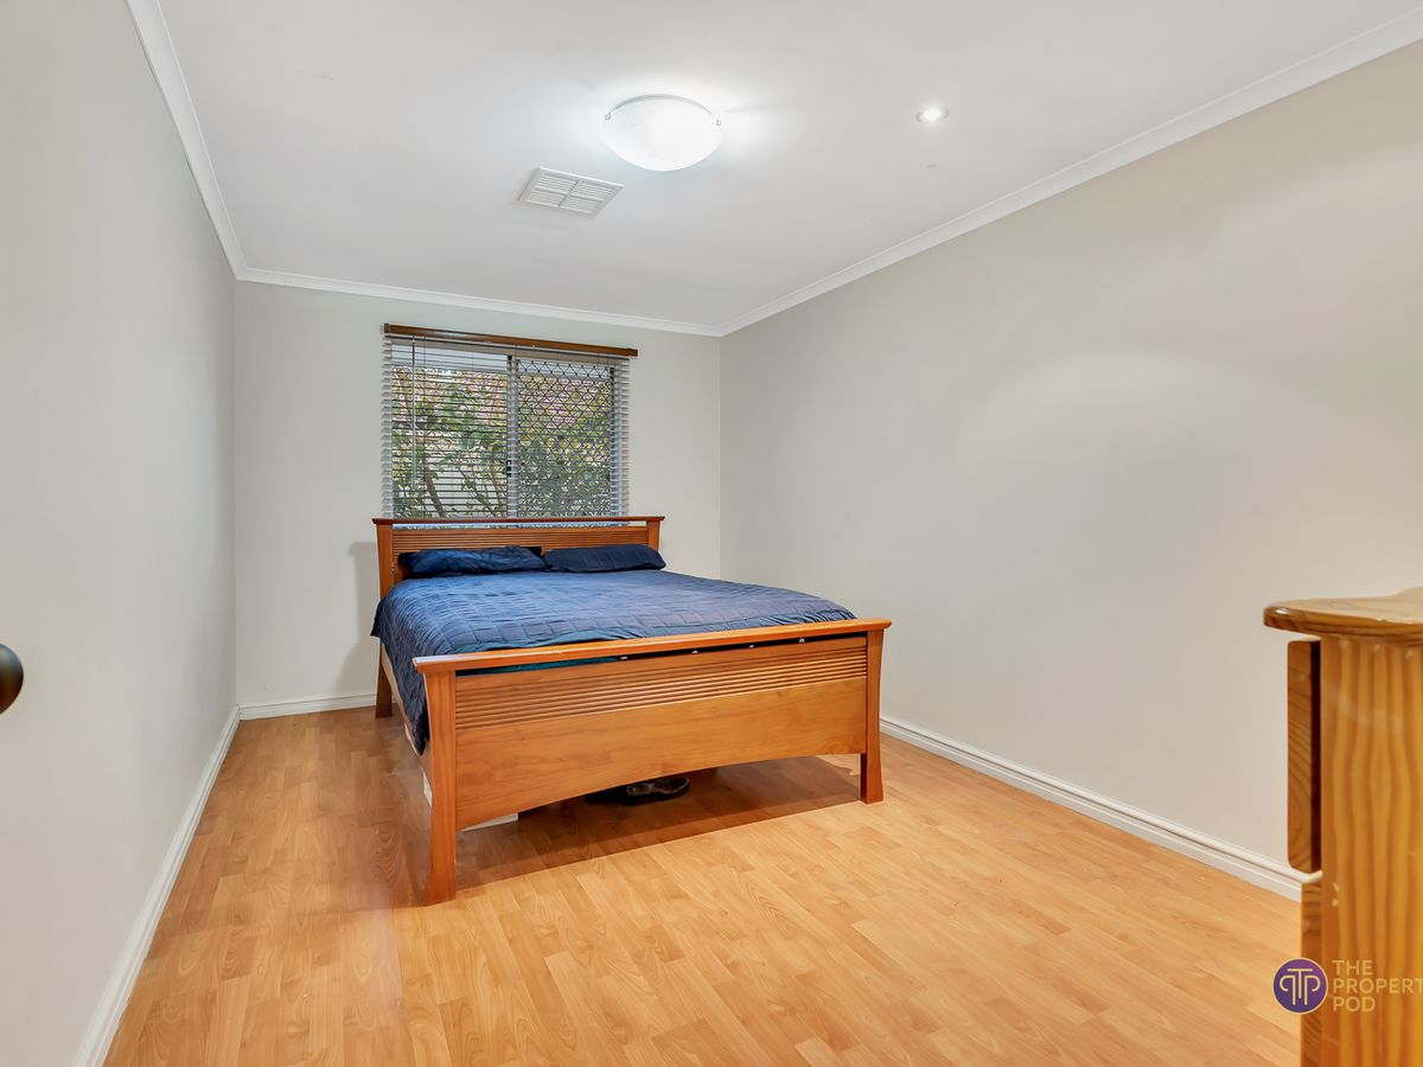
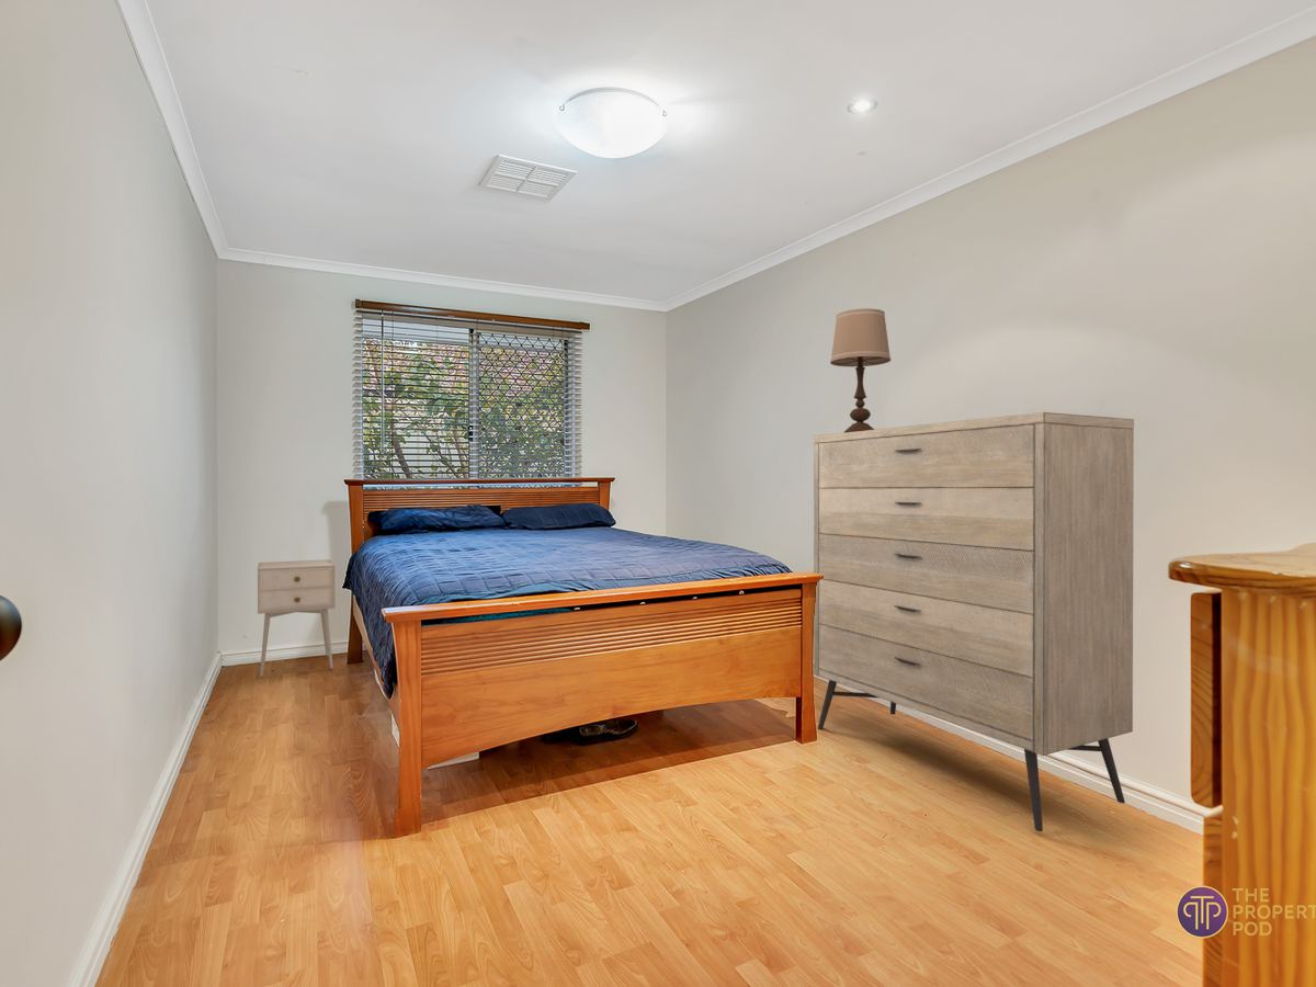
+ nightstand (296, 611)
+ dresser (951, 594)
+ table lamp (860, 374)
